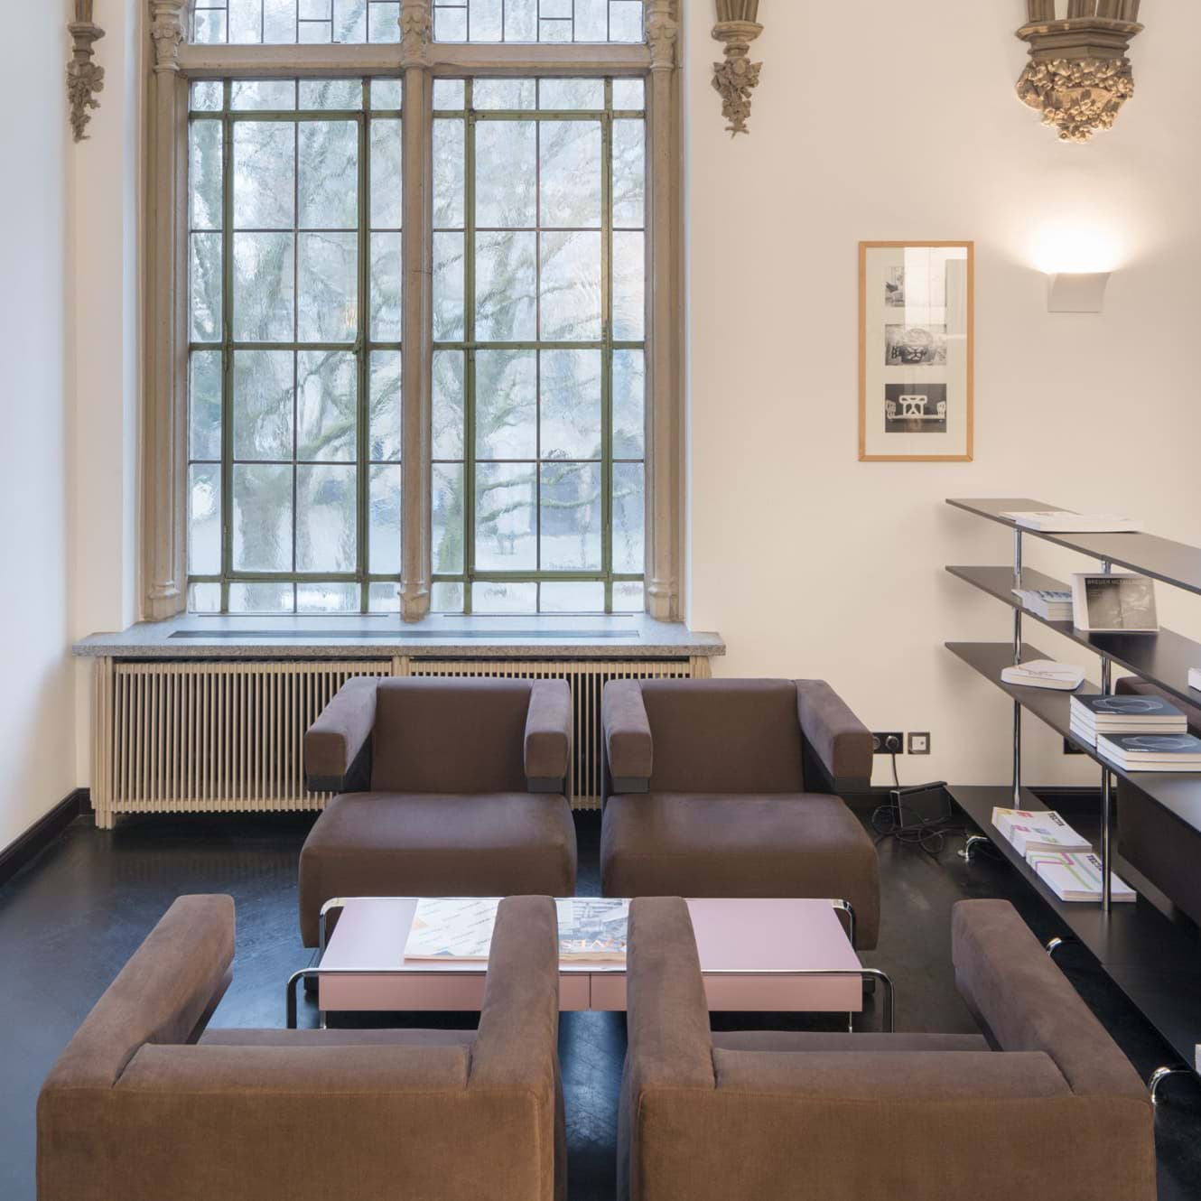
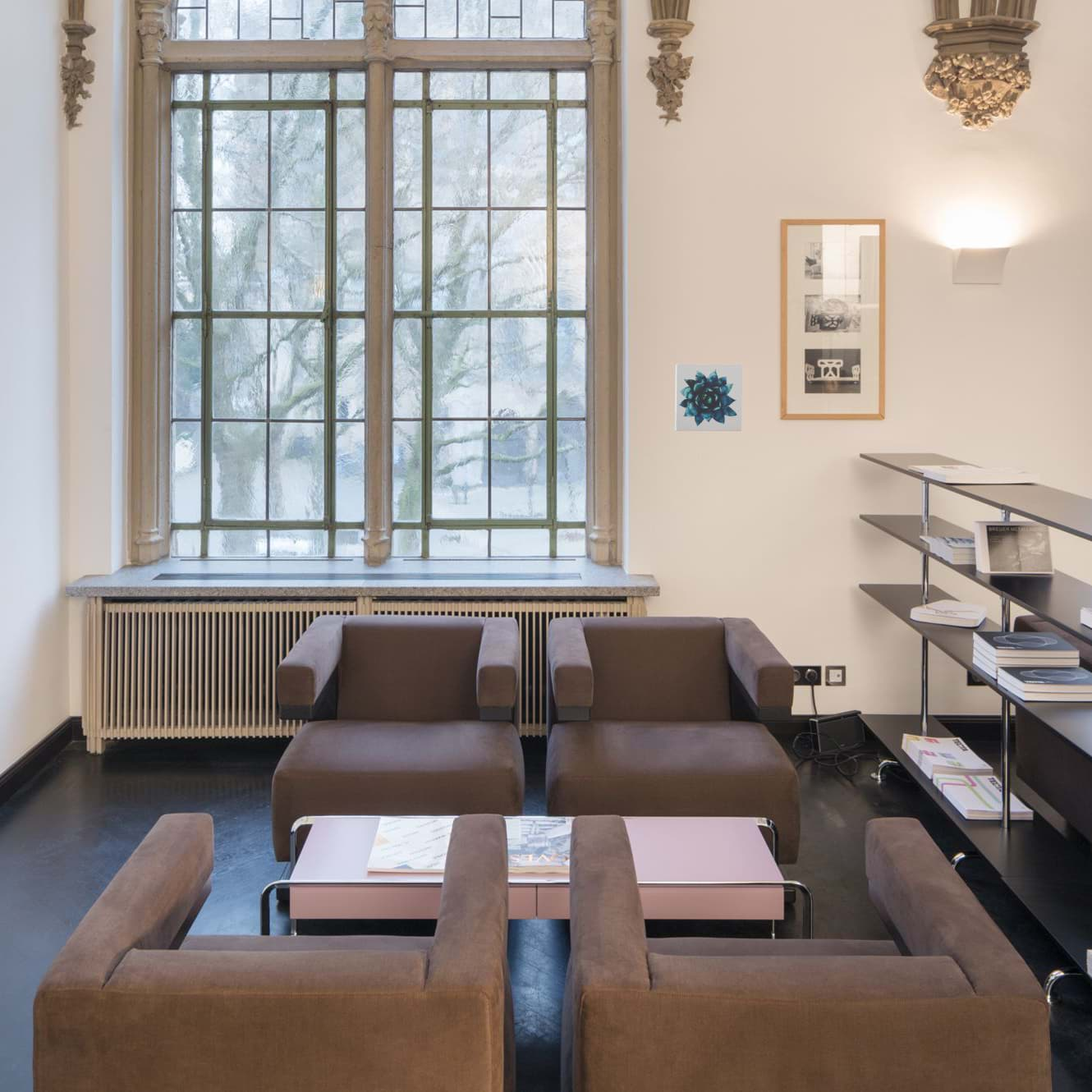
+ wall art (708, 397)
